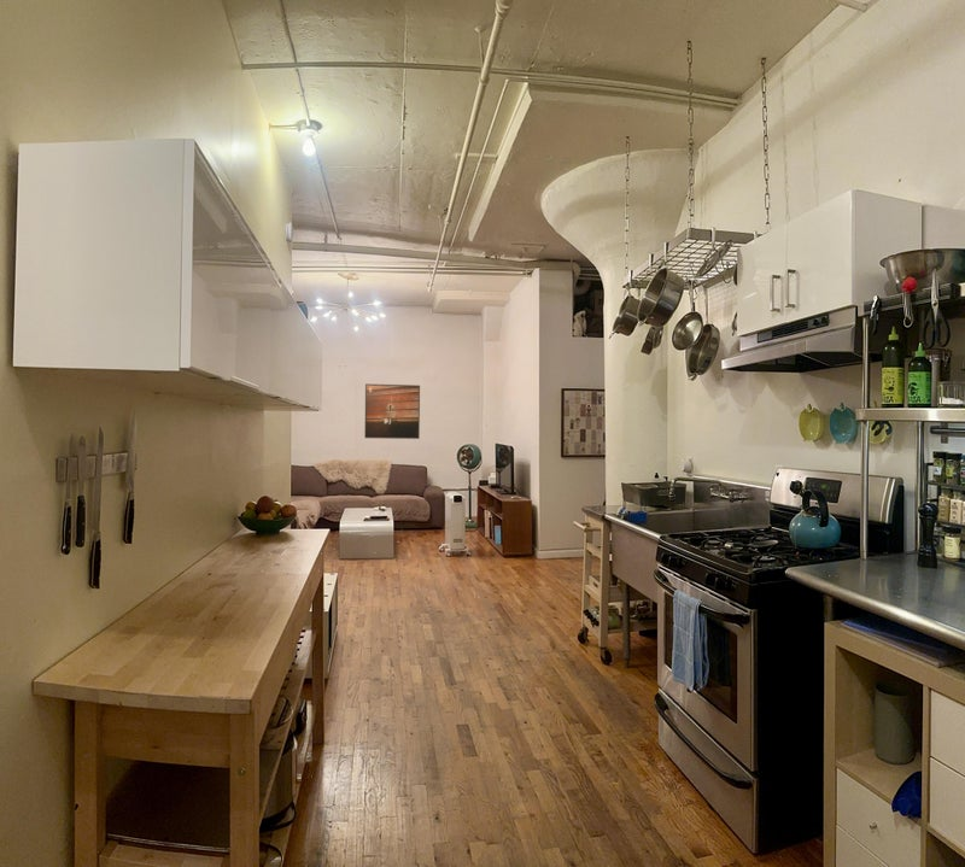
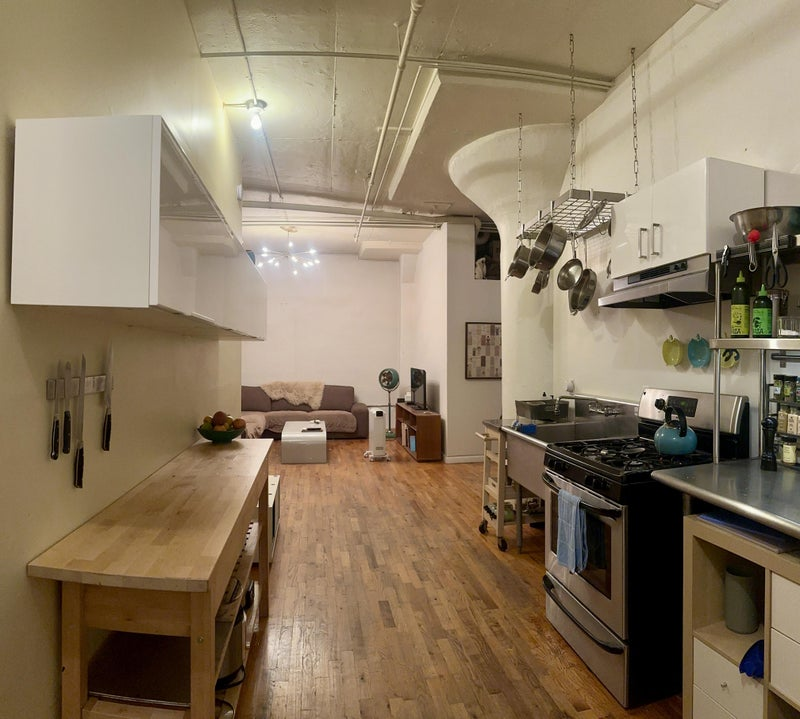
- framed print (392, 411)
